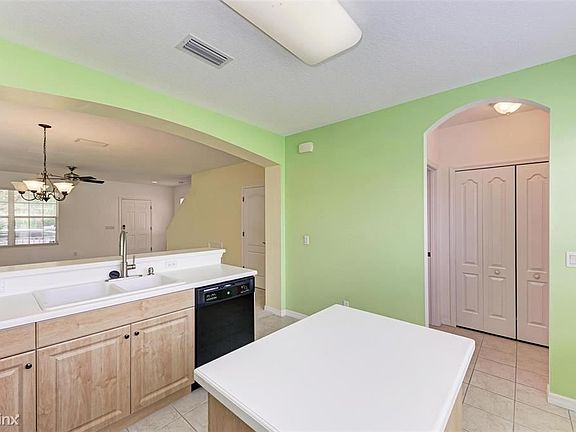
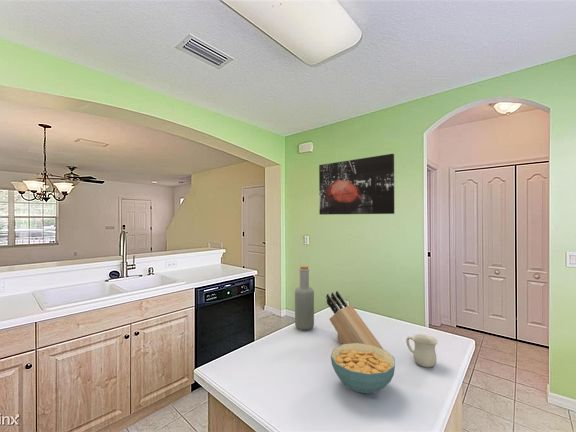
+ mug (420, 349)
+ knife block (351, 320)
+ wall art (353, 187)
+ cereal bowl (362, 372)
+ bottle (304, 297)
